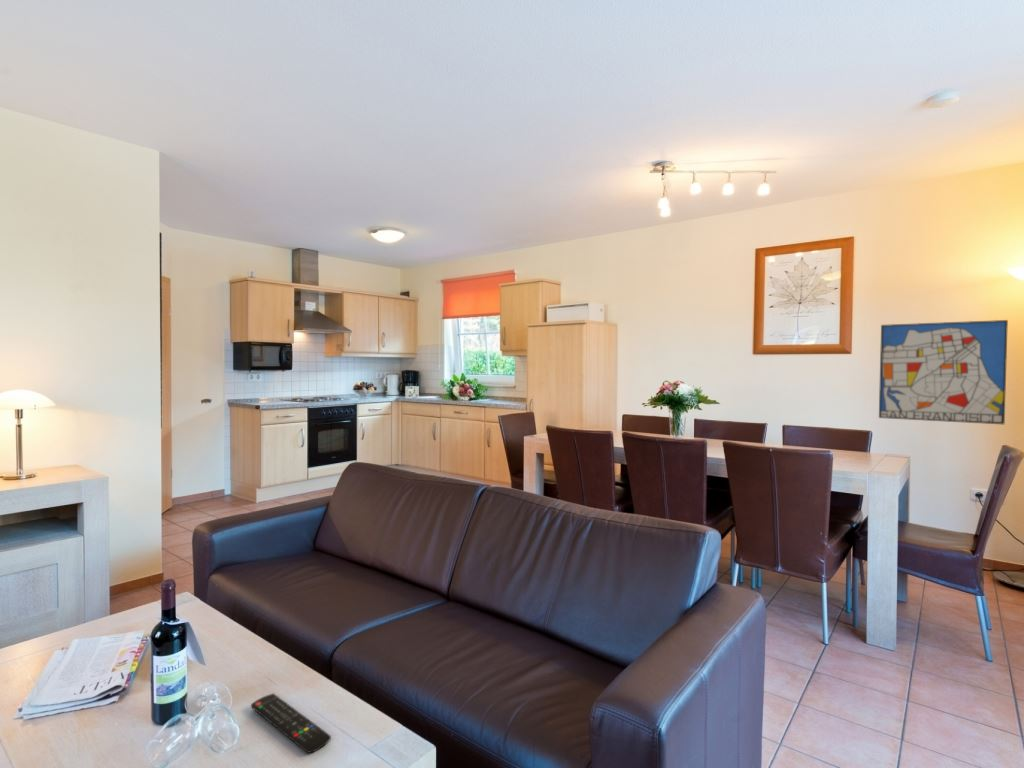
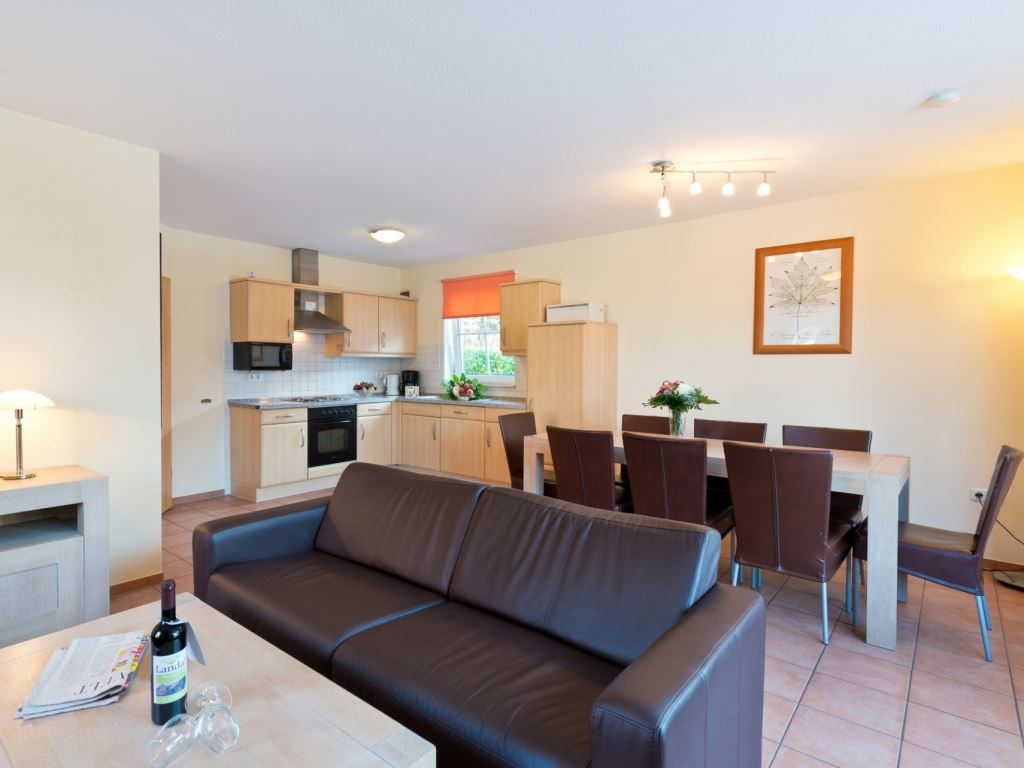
- wall art (939, 371)
- remote control (288, 721)
